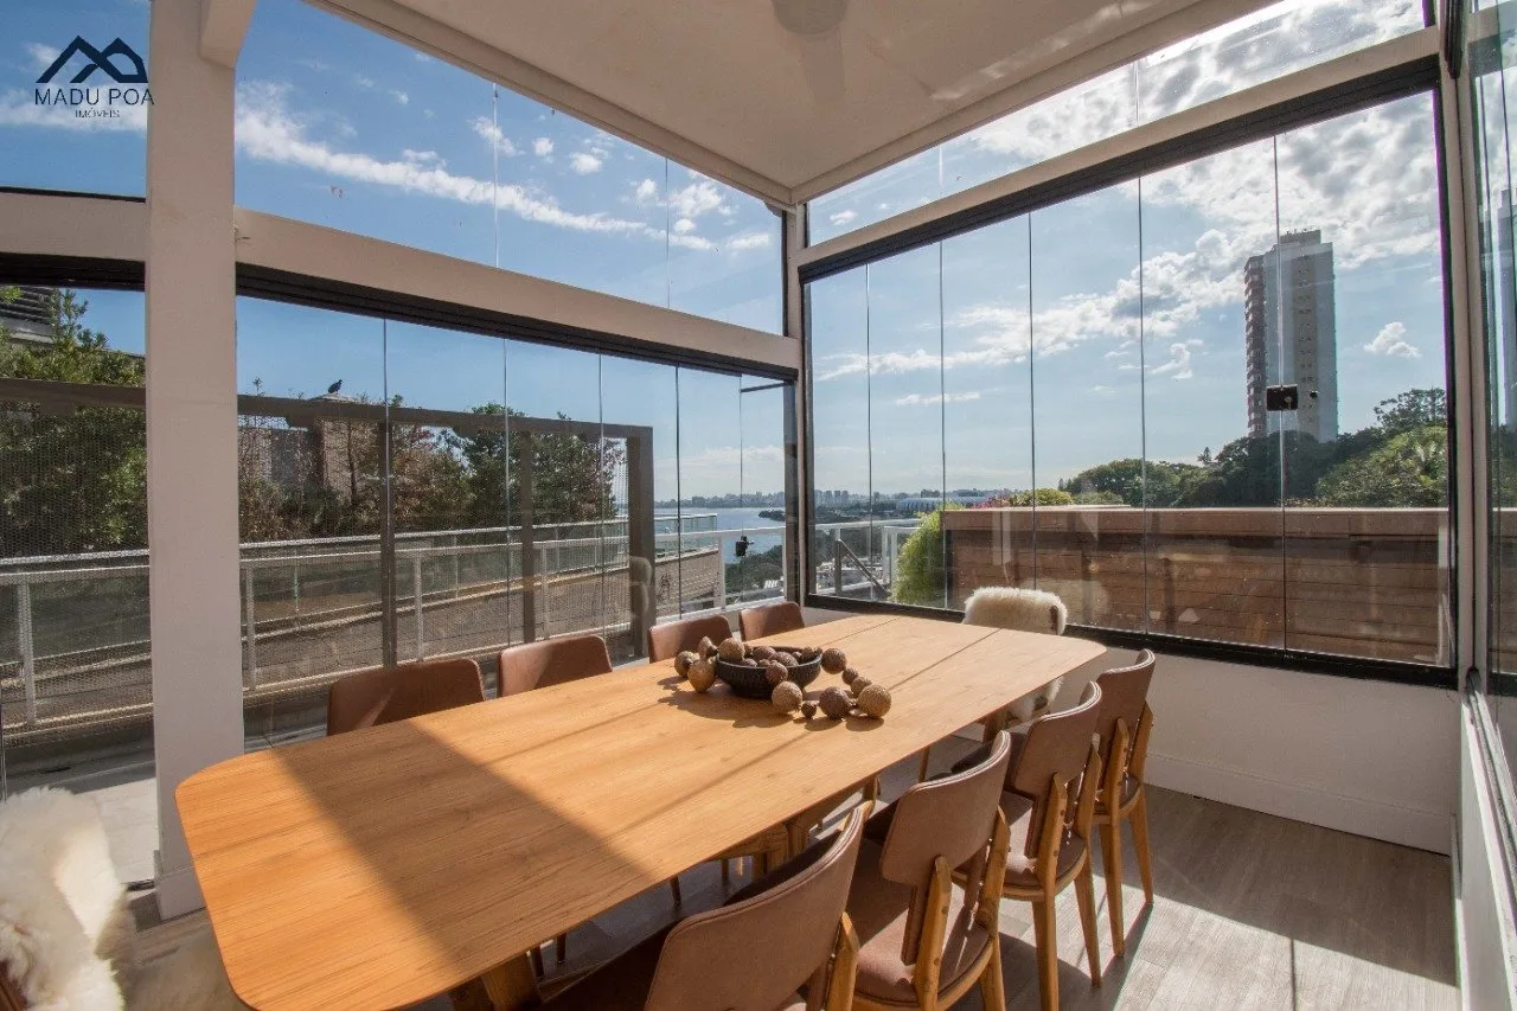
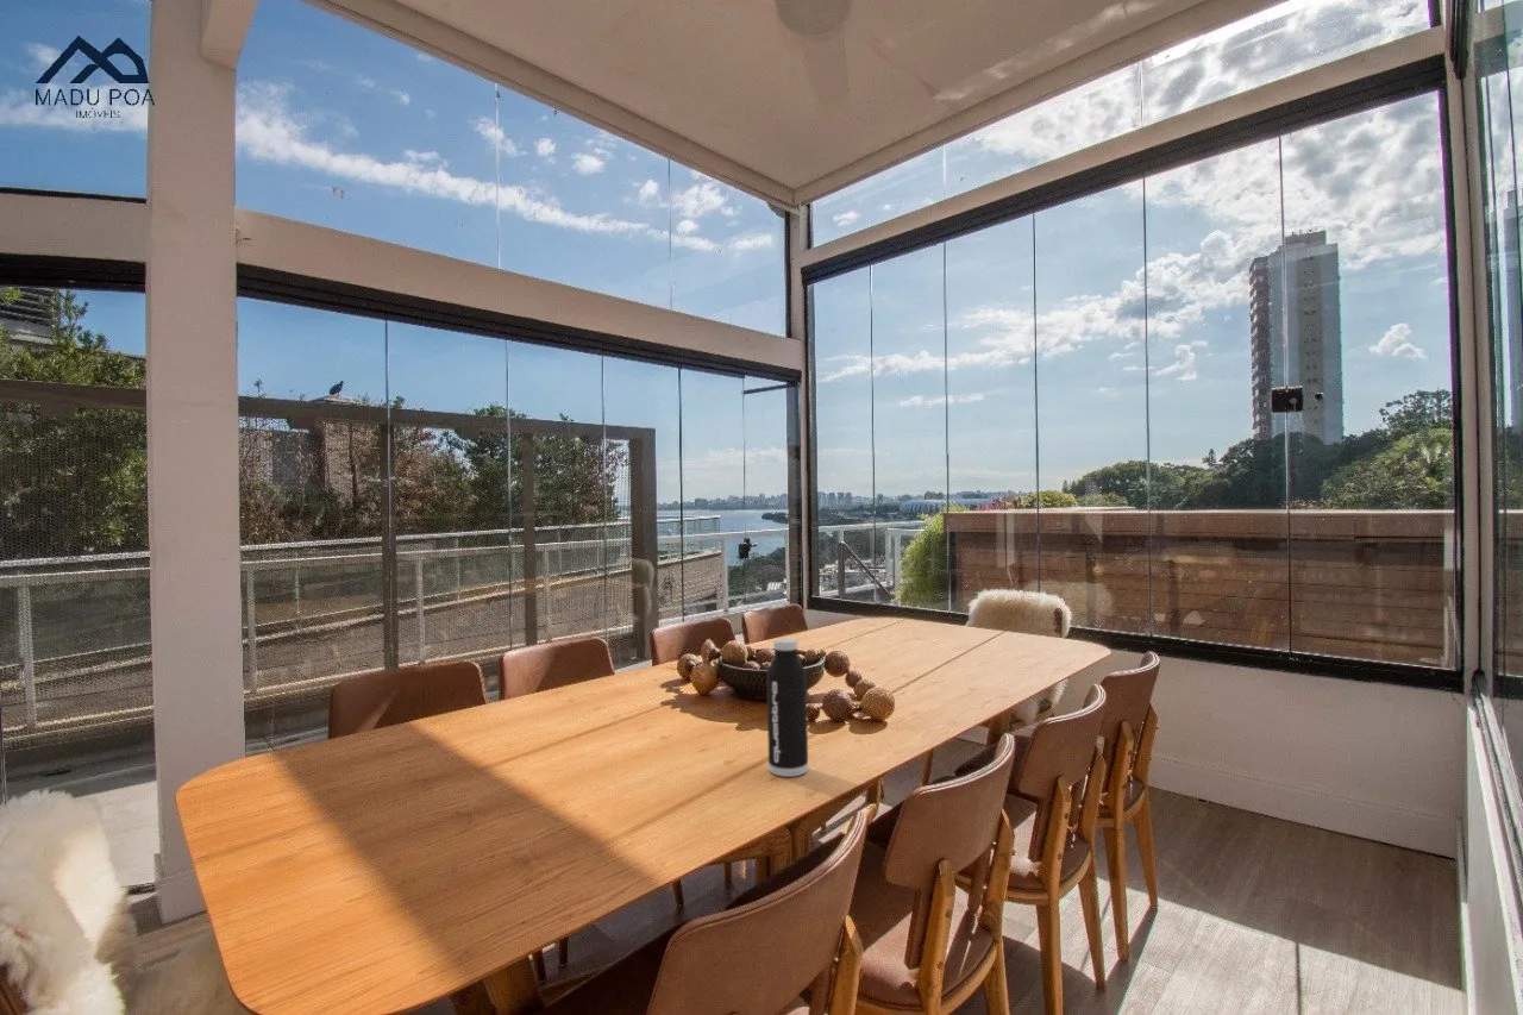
+ water bottle (786, 704)
